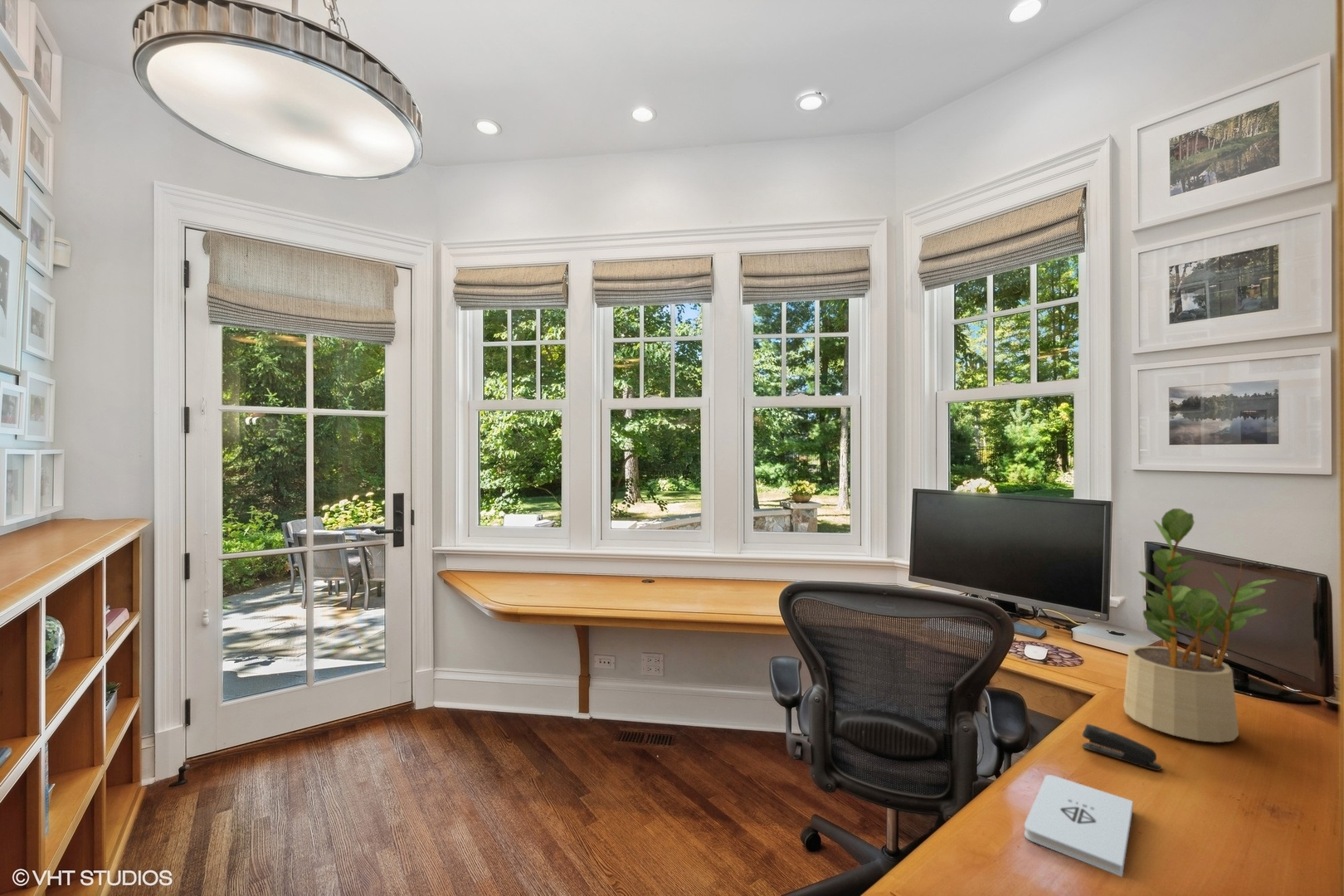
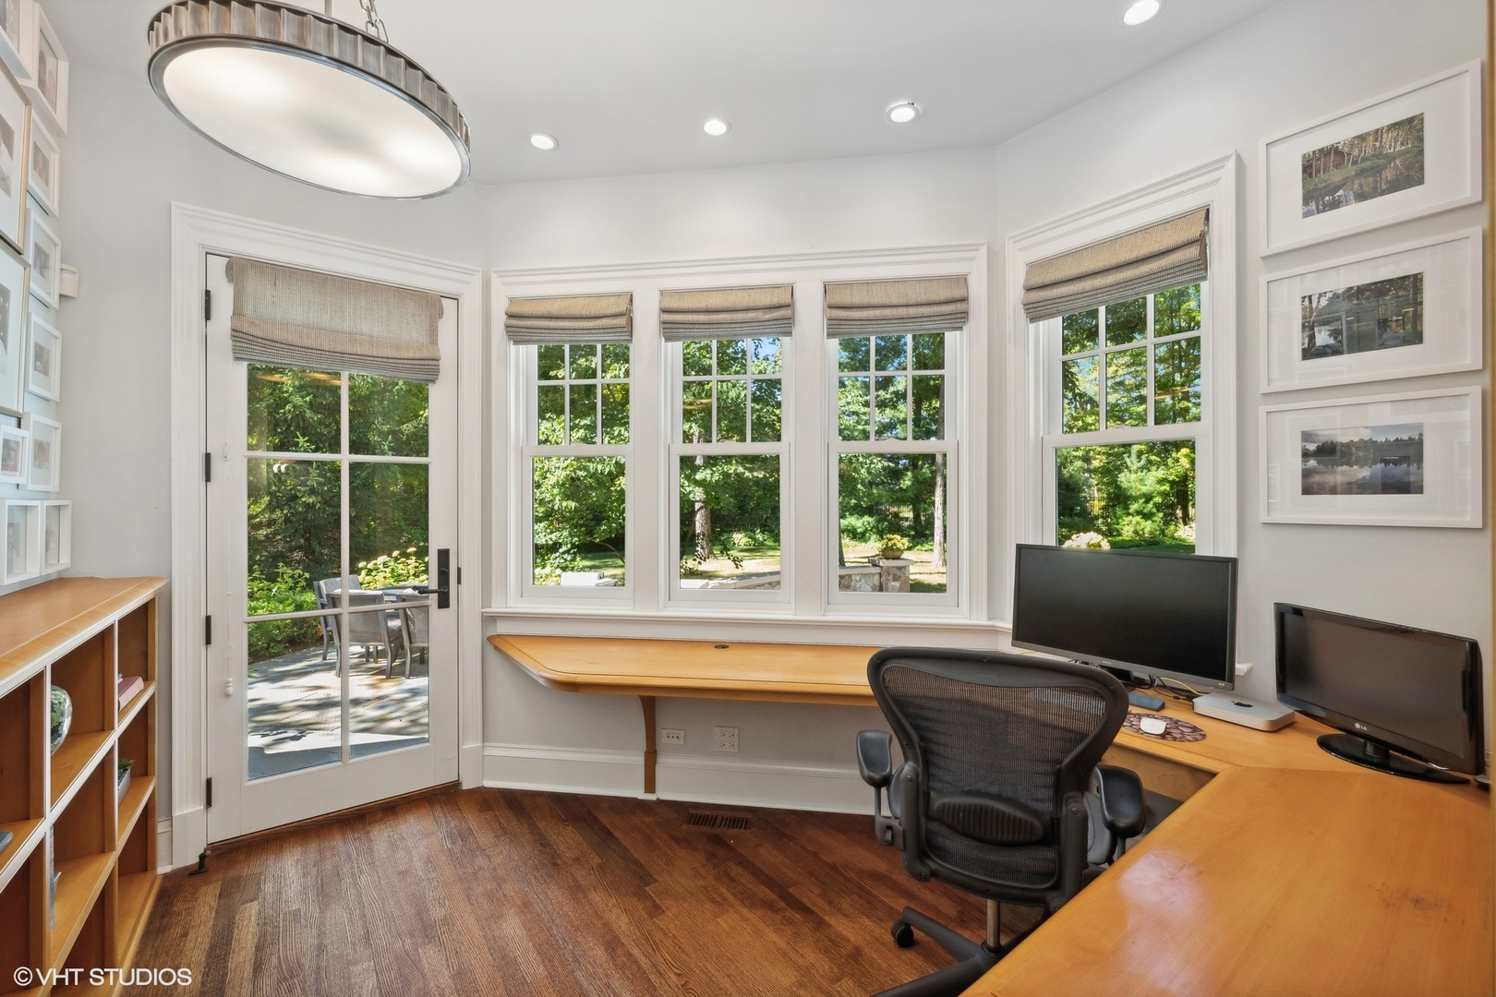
- notepad (1079, 818)
- potted plant (1193, 616)
- stapler (1120, 745)
